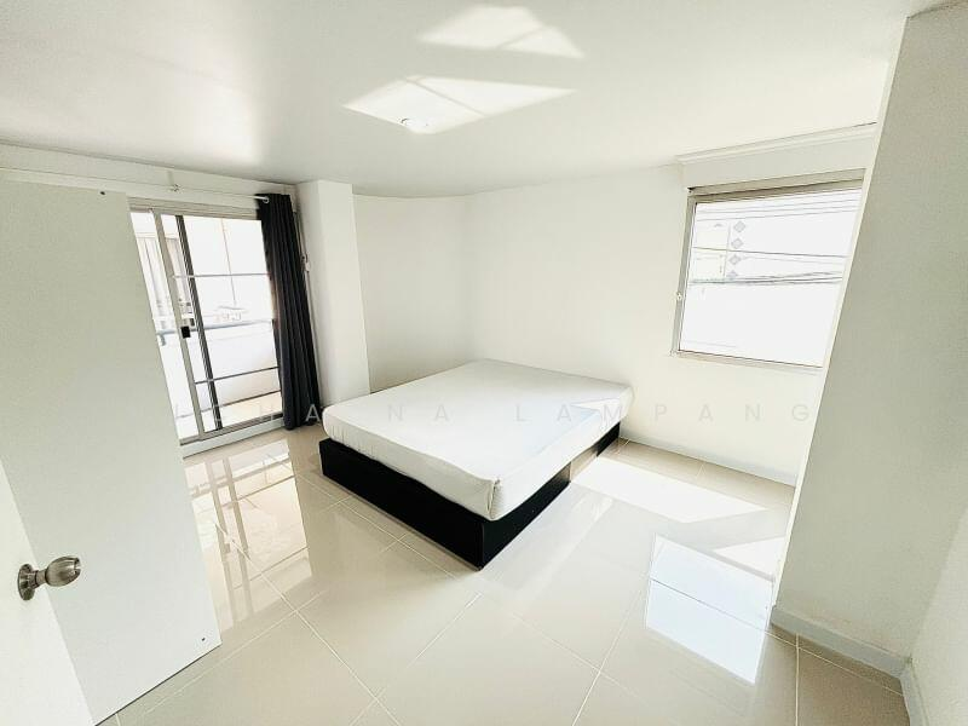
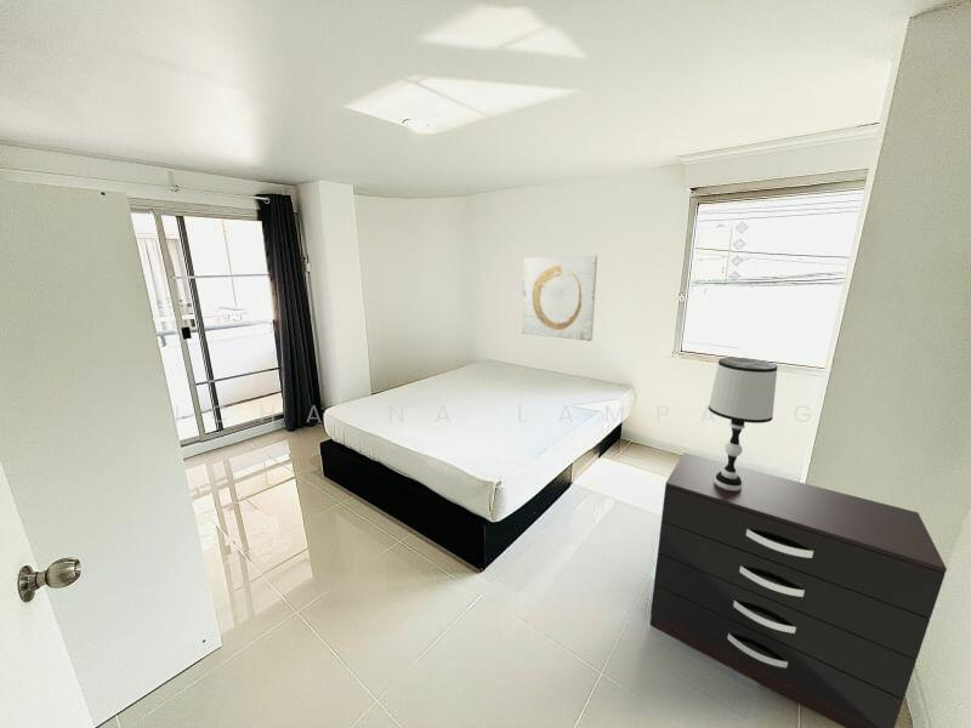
+ table lamp (737, 426)
+ dresser (767, 578)
+ wall art (556, 297)
